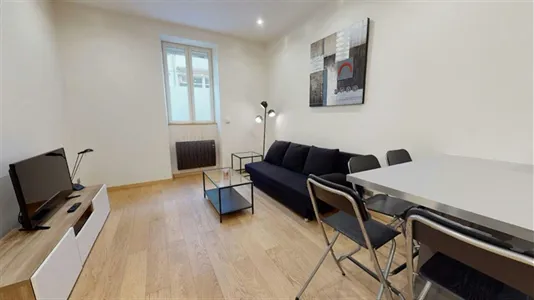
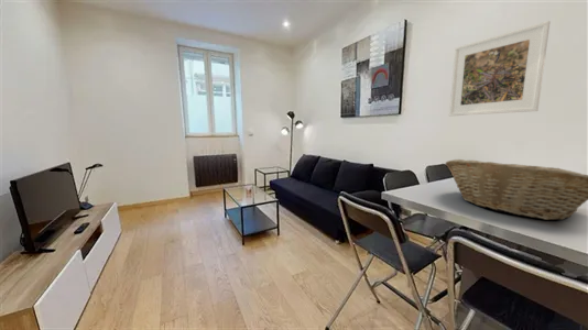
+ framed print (491, 76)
+ fruit basket (510, 183)
